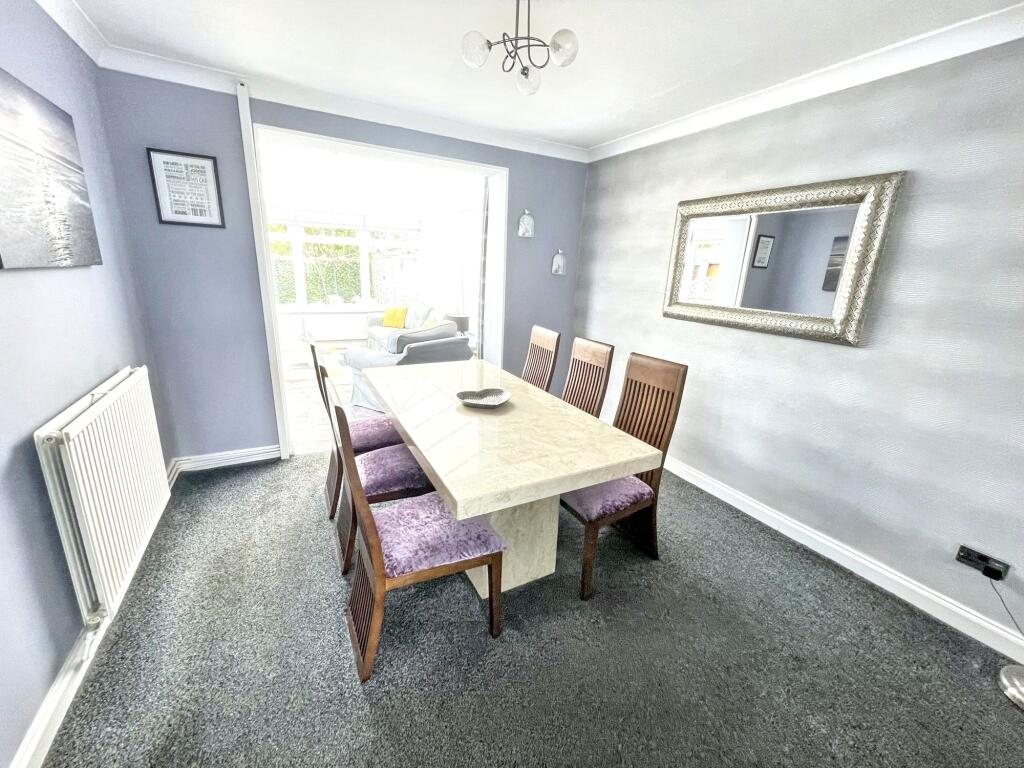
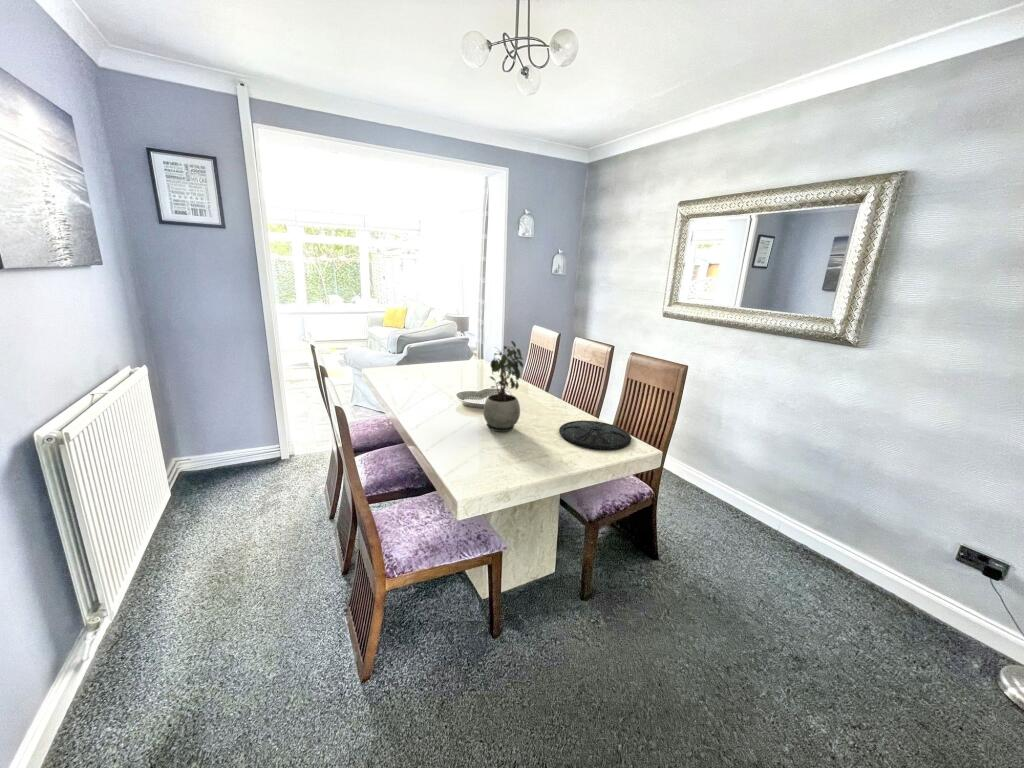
+ plate (595, 430)
+ potted plant (502, 383)
